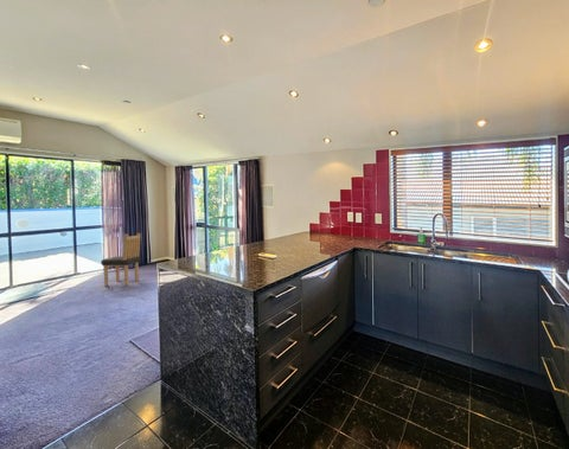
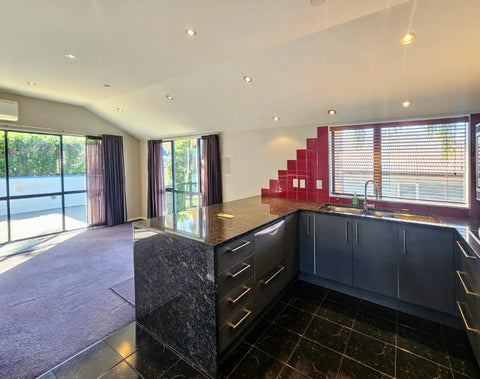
- dining chair (121, 258)
